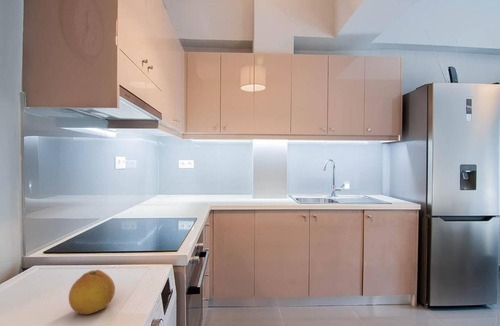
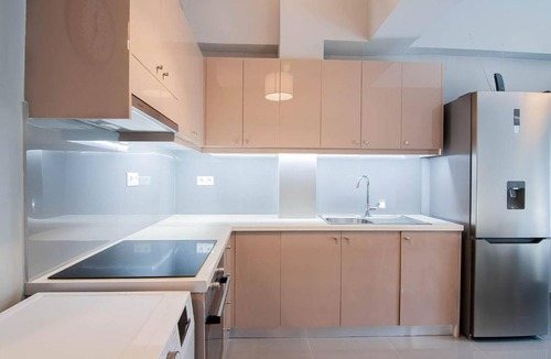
- fruit (92, 289)
